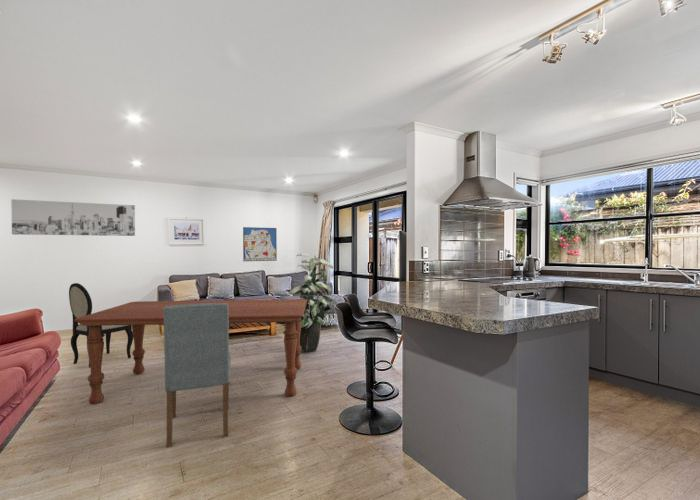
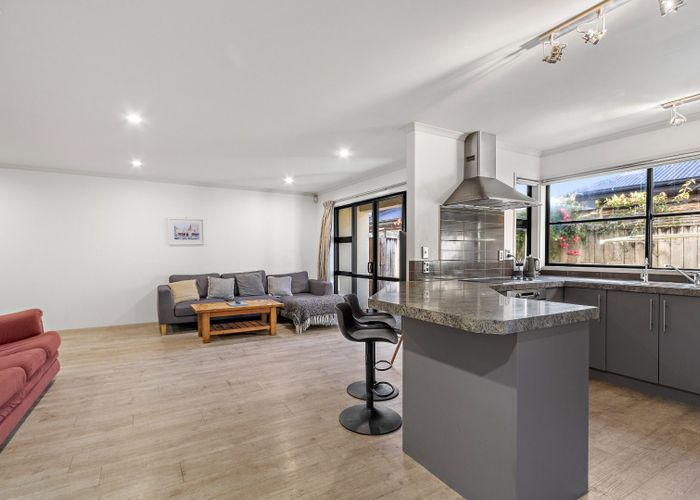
- wall art (260, 244)
- dining chair (199, 362)
- indoor plant (309, 301)
- dining table (229, 322)
- dining chair (102, 326)
- wall art (77, 218)
